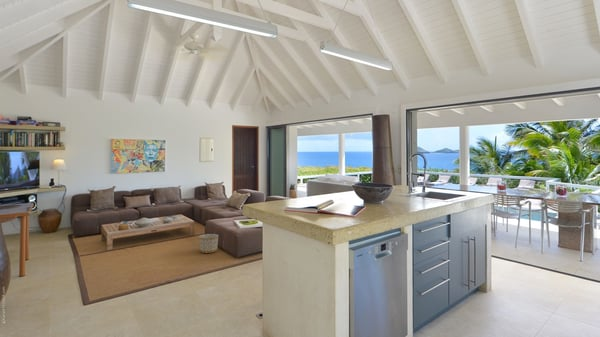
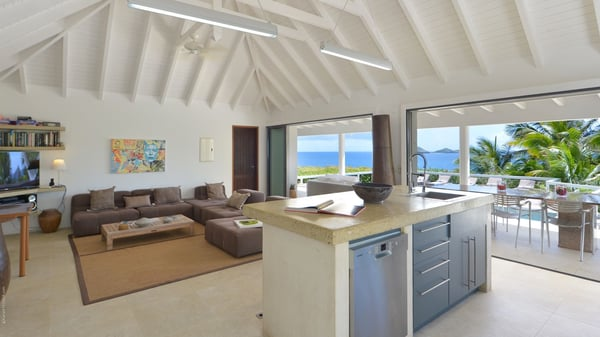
- planter (208, 243)
